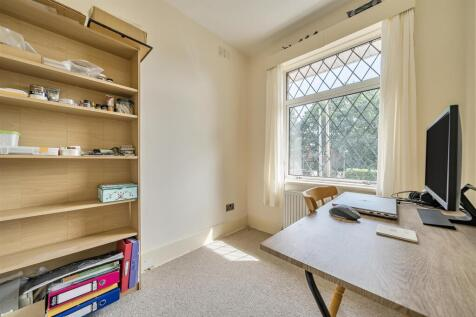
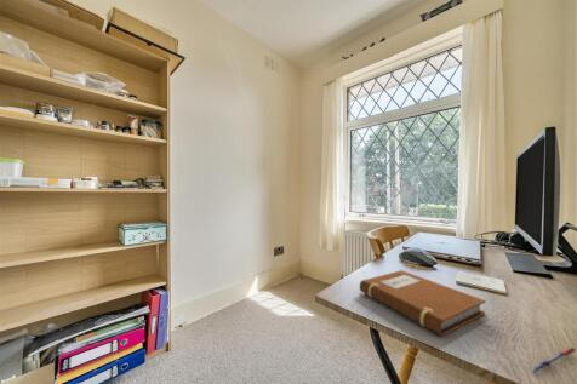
+ notebook (413, 294)
+ pen (553, 359)
